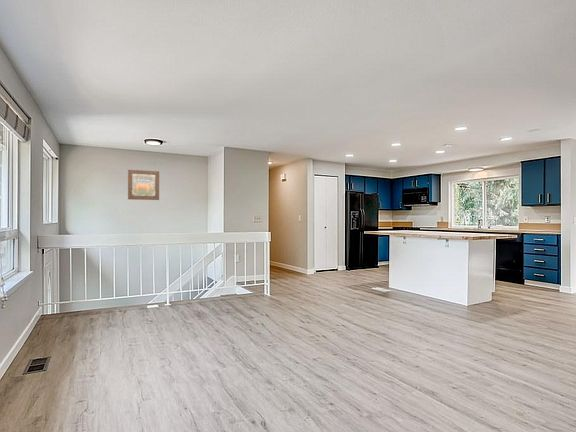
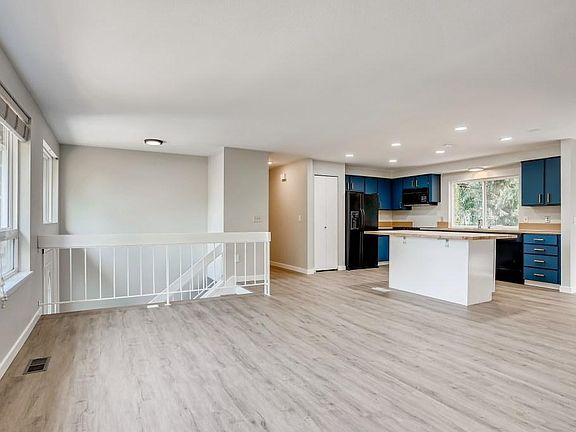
- wall art (143, 185)
